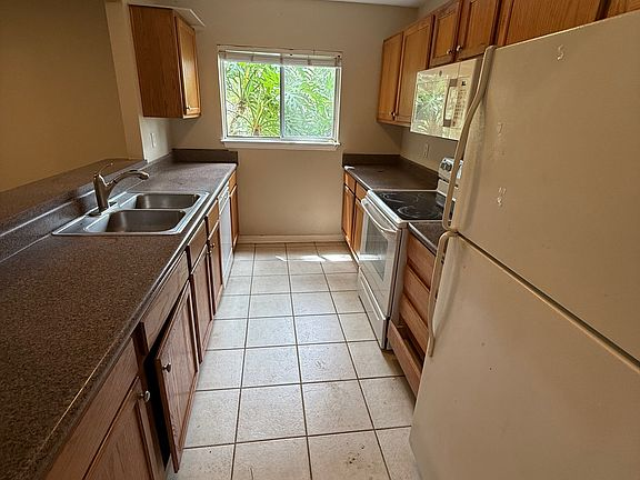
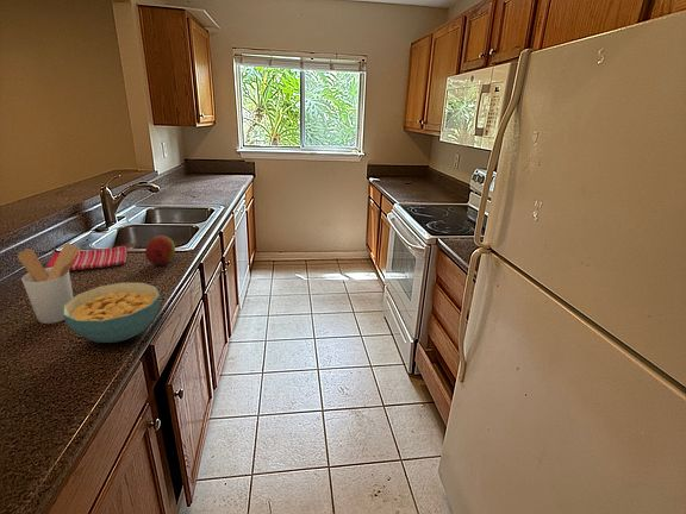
+ utensil holder (57, 281)
+ fruit (160, 250)
+ dish towel (88, 258)
+ cereal bowl (117, 318)
